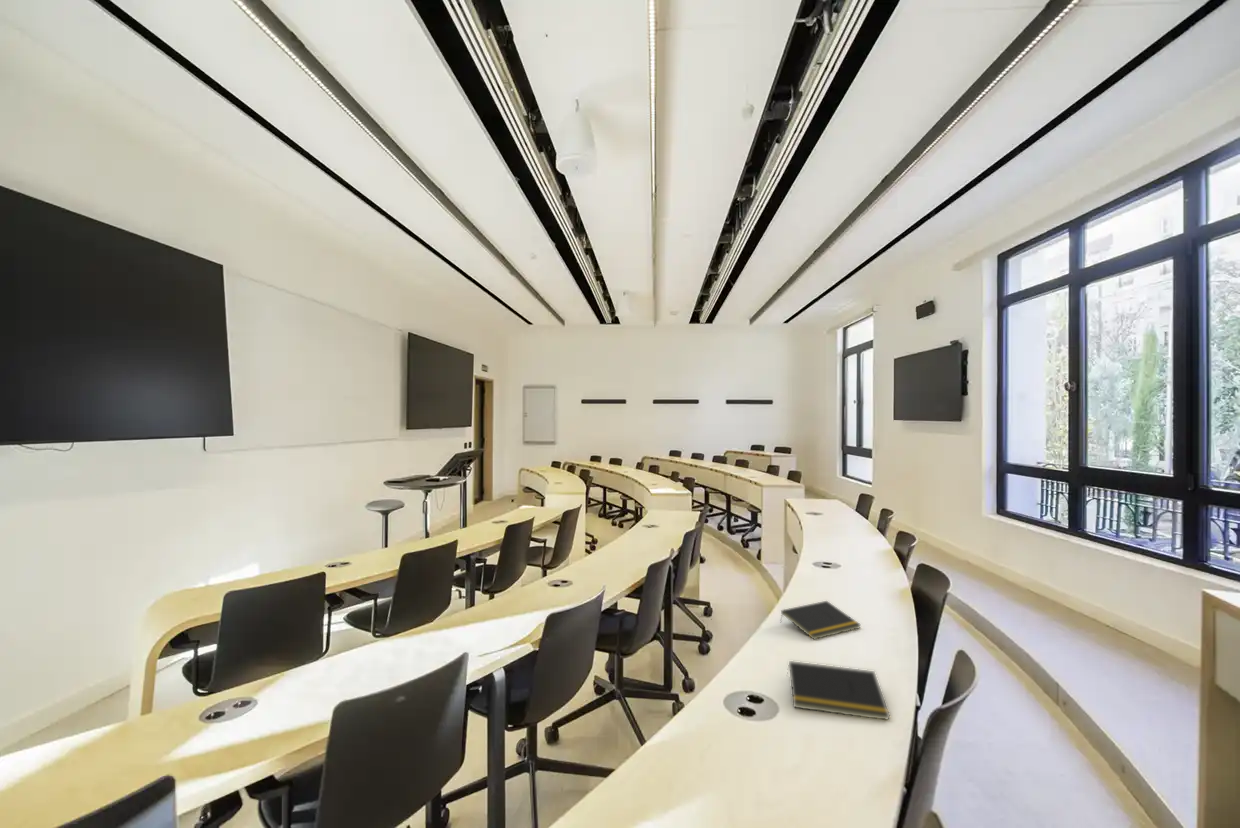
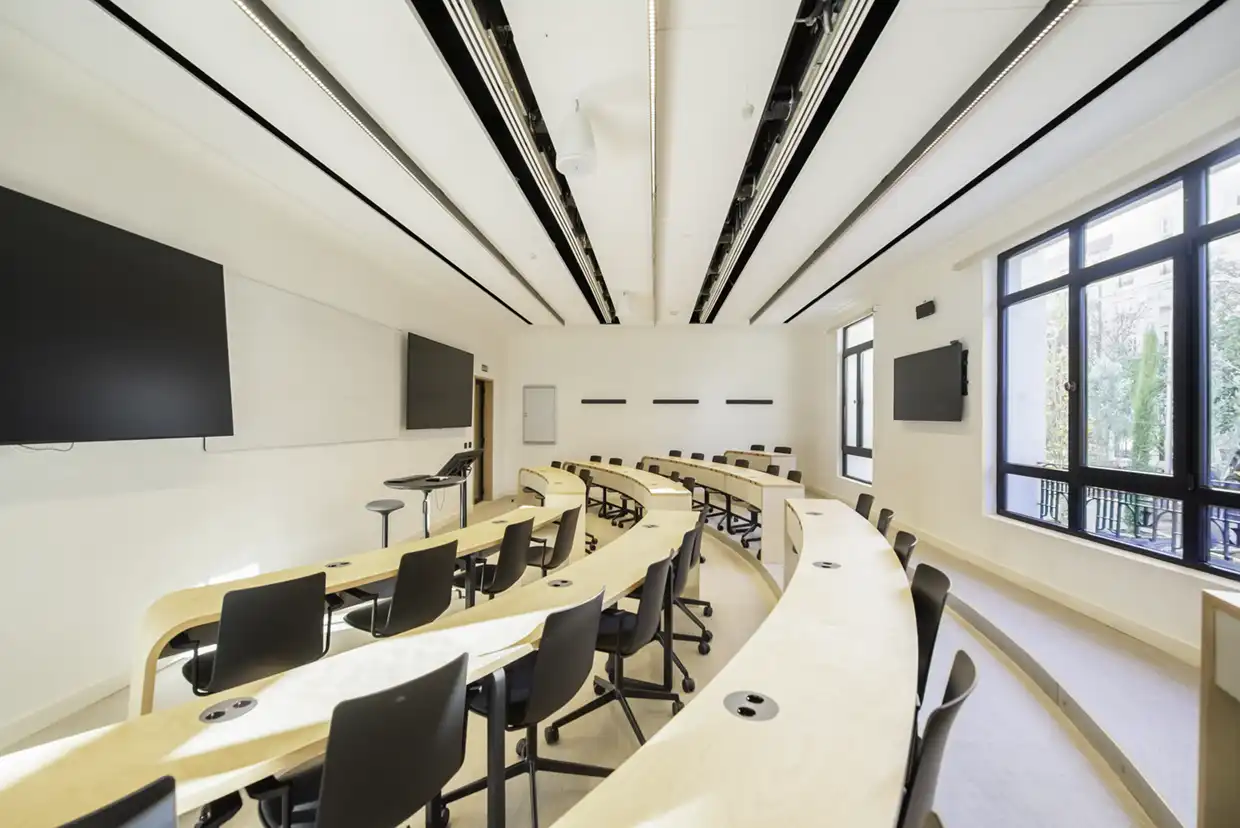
- notepad (835, 688)
- notepad (820, 618)
